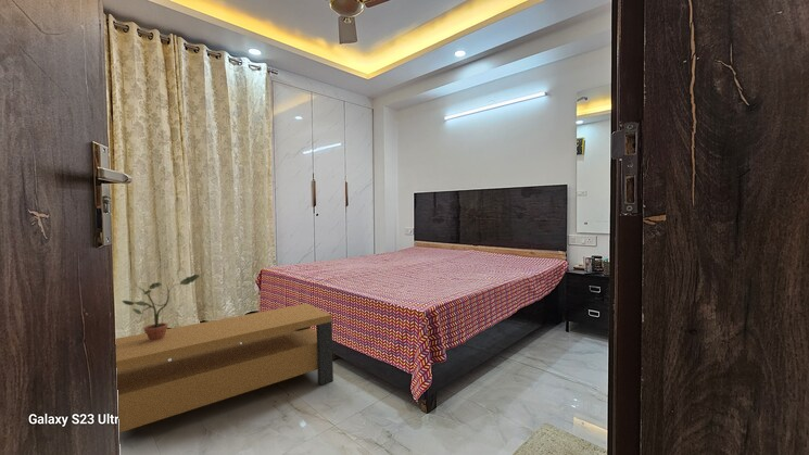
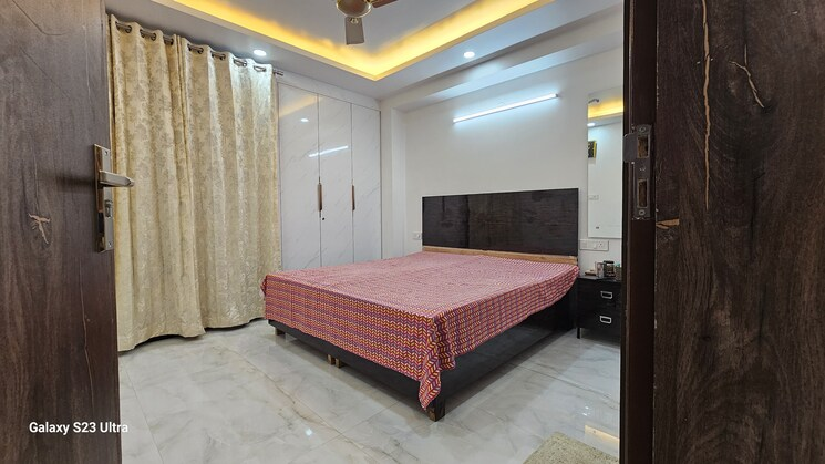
- potted plant (161, 307)
- bench (213, 366)
